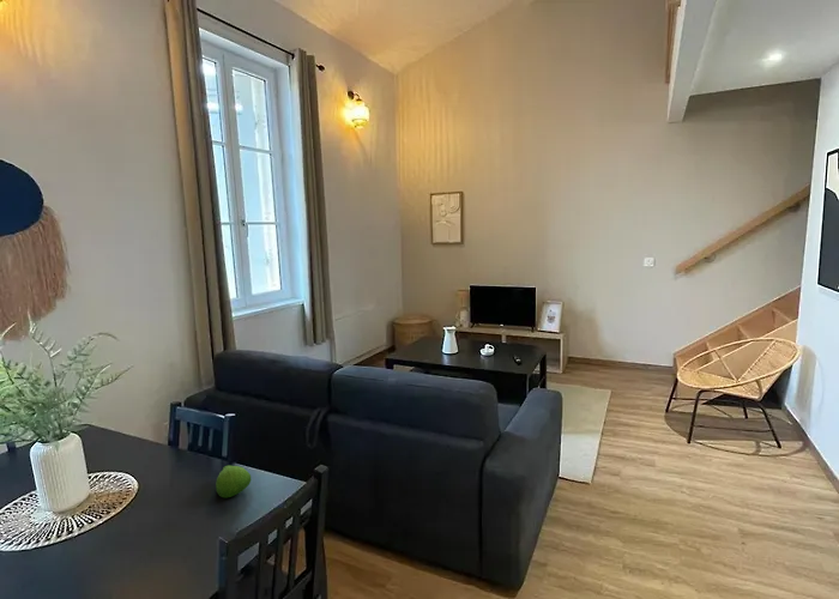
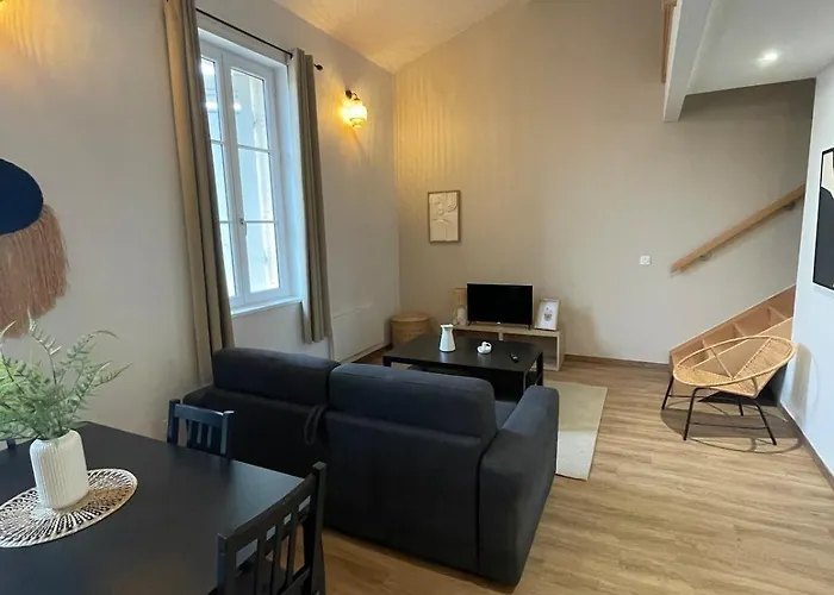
- fruit (231, 474)
